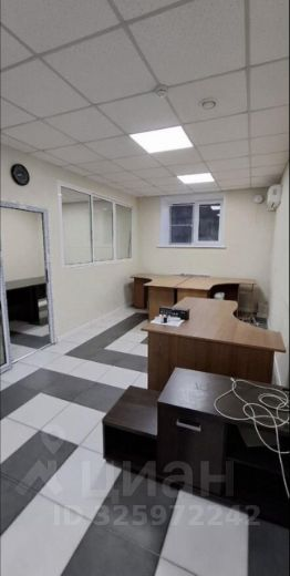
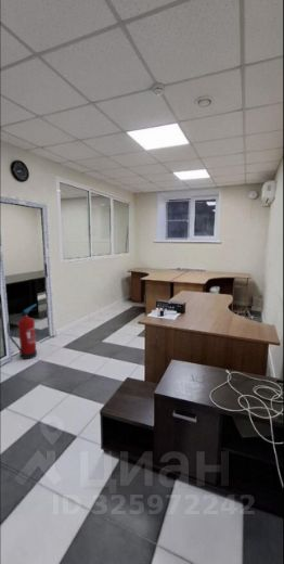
+ fire extinguisher (23, 332)
